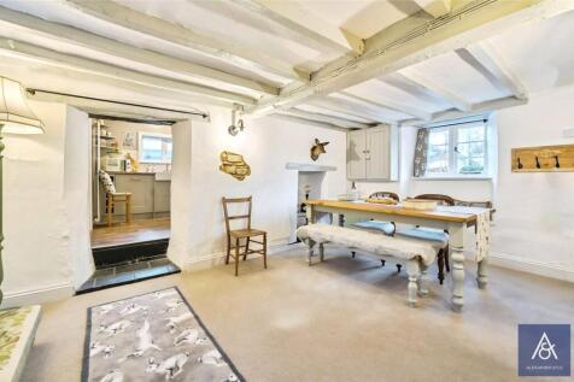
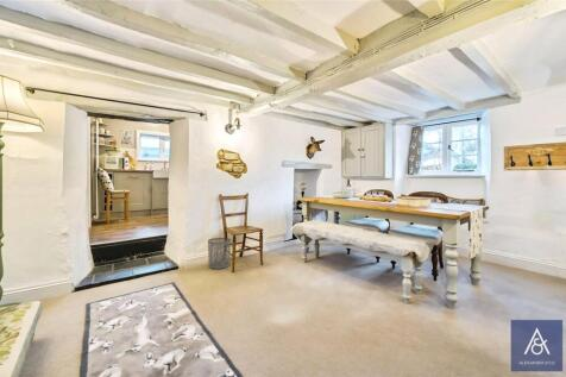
+ waste bin (220, 252)
